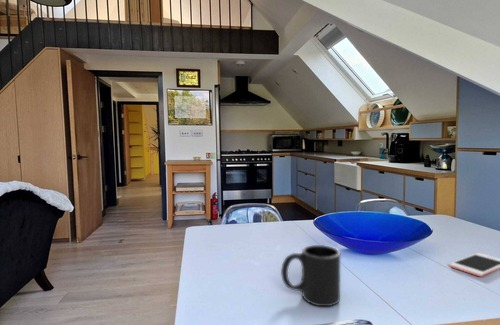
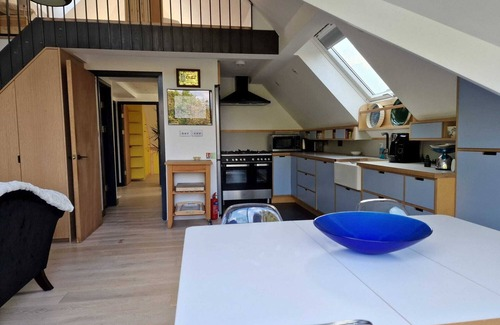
- cell phone (479, 263)
- mug (313, 274)
